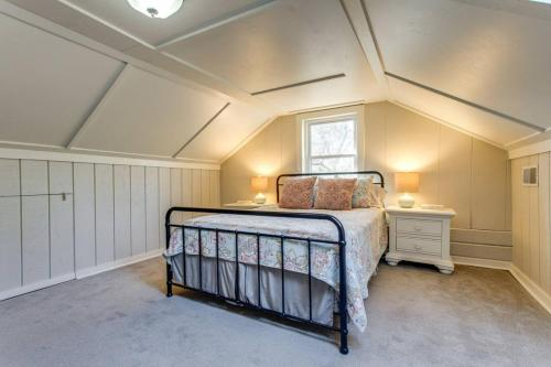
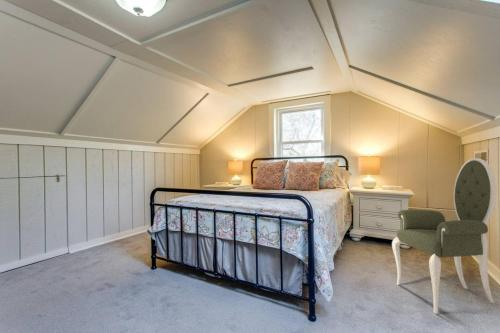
+ armchair (444, 227)
